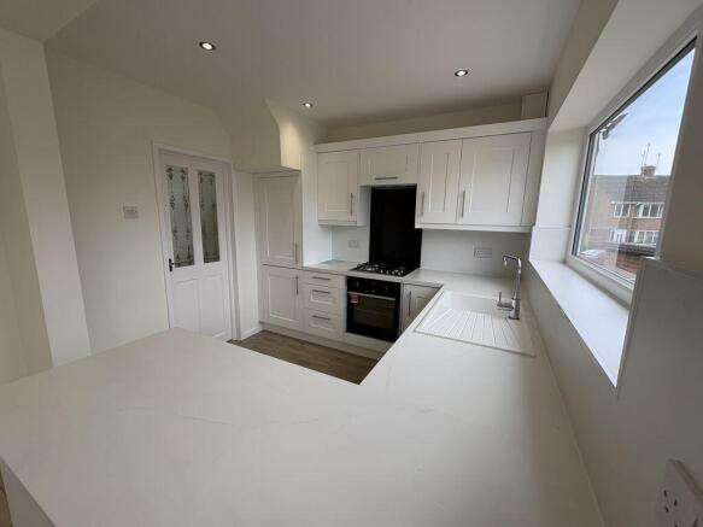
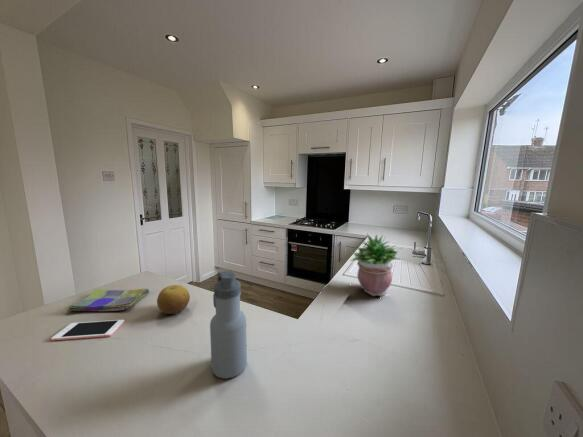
+ water bottle (228, 321)
+ potted plant (374, 263)
+ fruit (173, 299)
+ dish towel (112, 298)
+ cell phone (90, 329)
